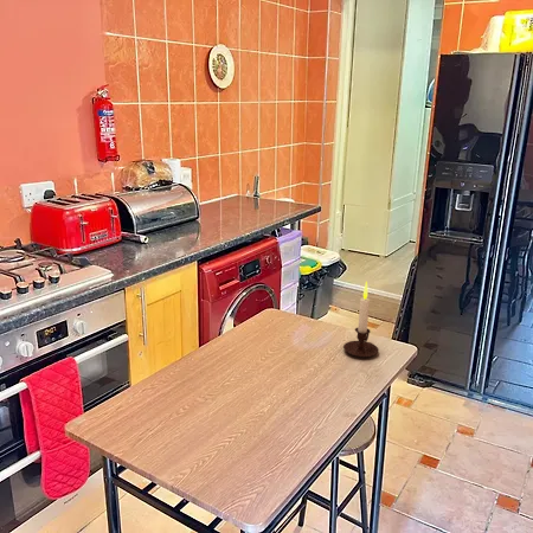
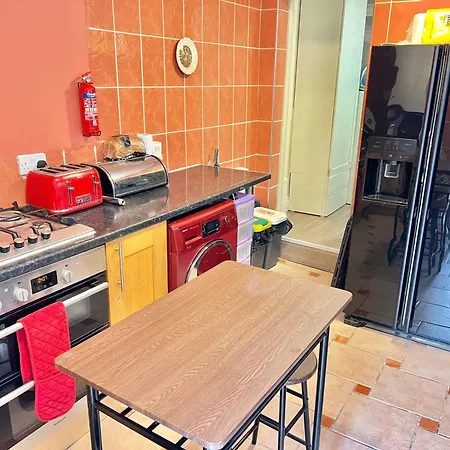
- candle (364, 315)
